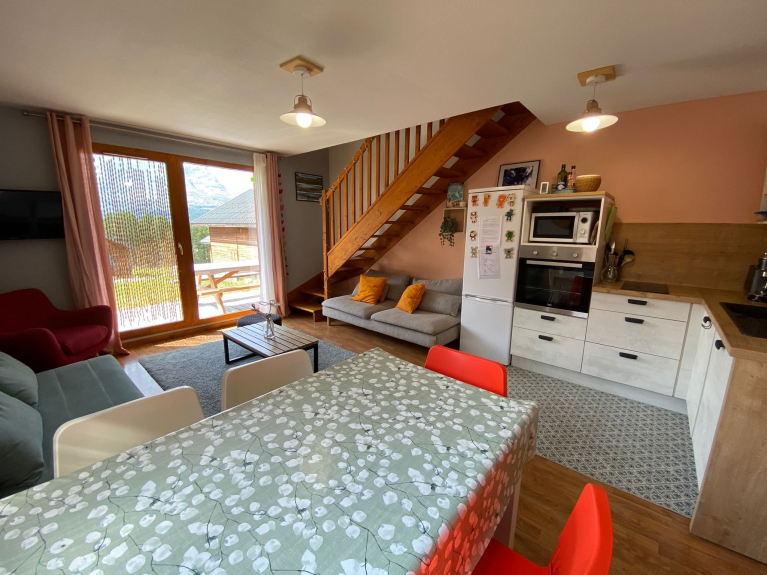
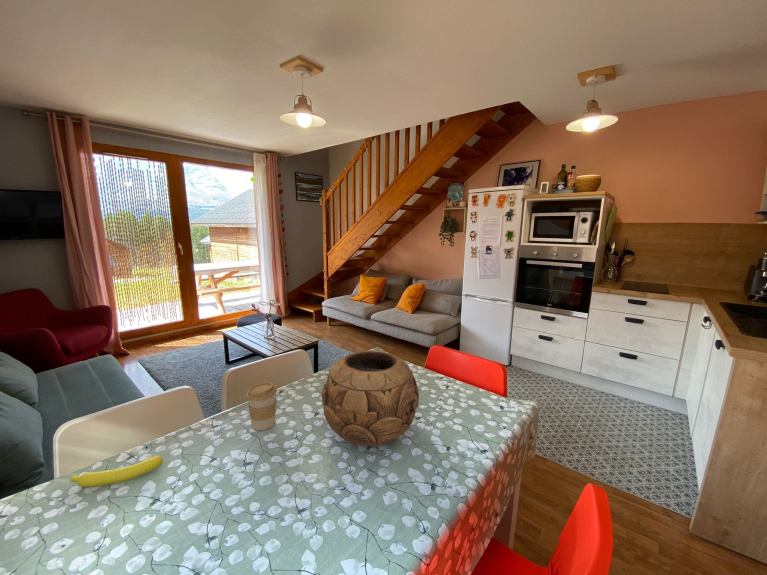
+ coffee cup (262, 405)
+ banana (117, 472)
+ decorative bowl (370, 396)
